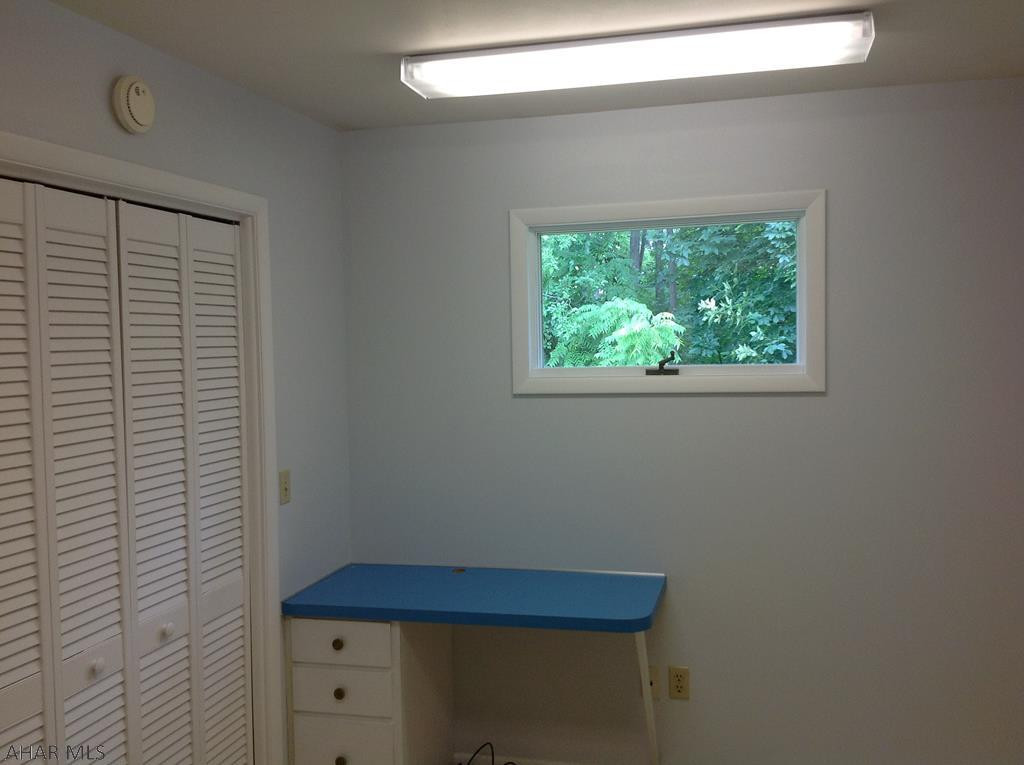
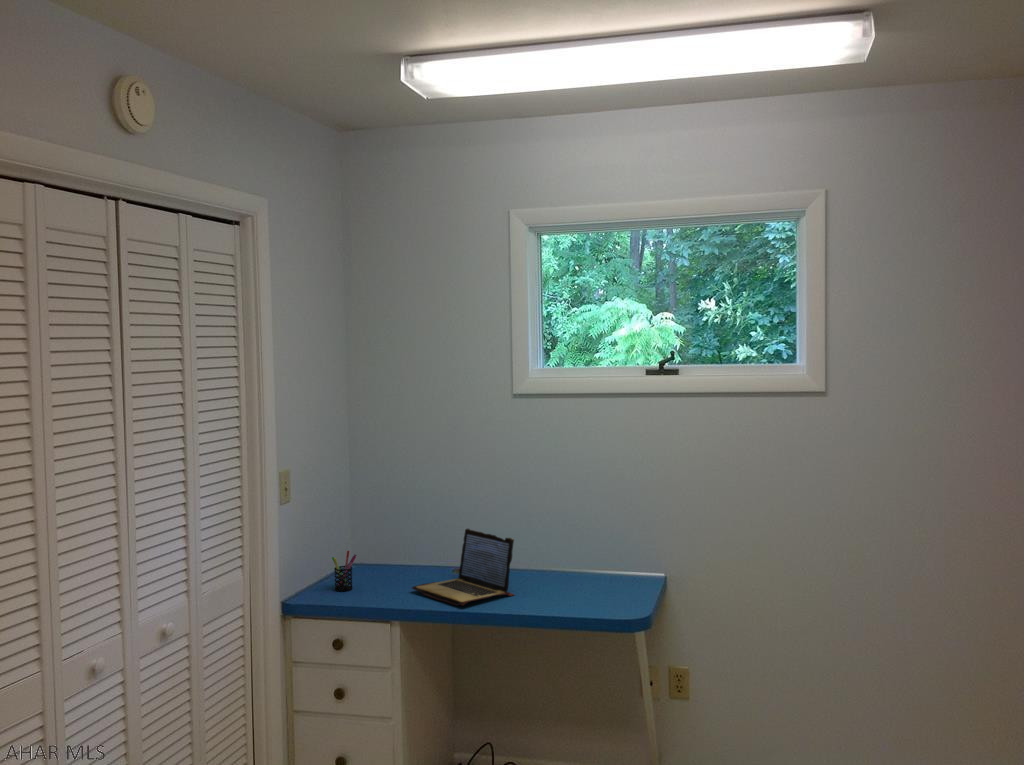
+ pen holder (342, 570)
+ laptop (462, 565)
